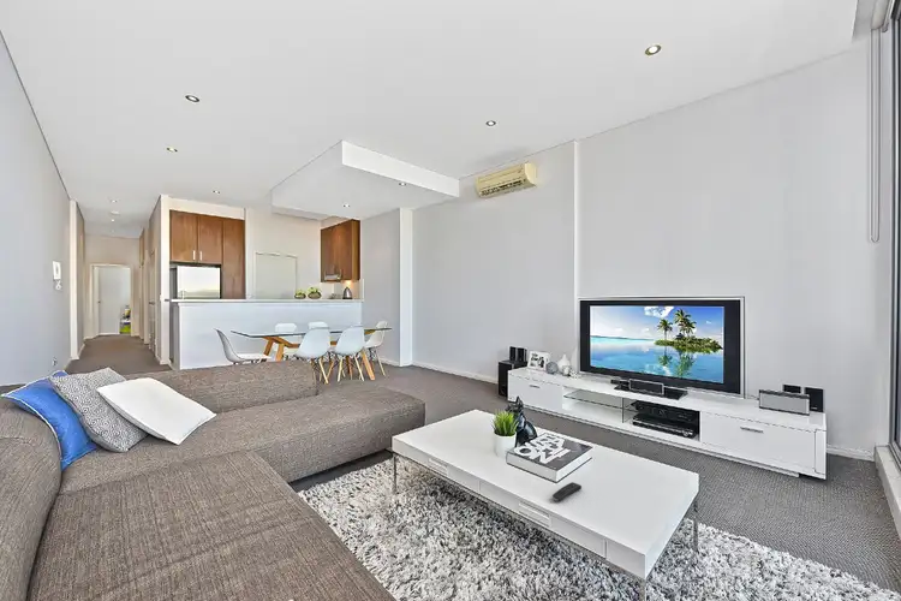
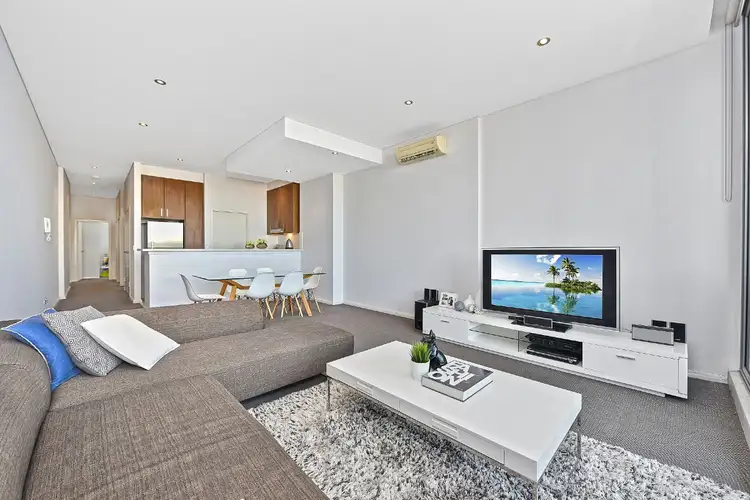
- remote control (566, 492)
